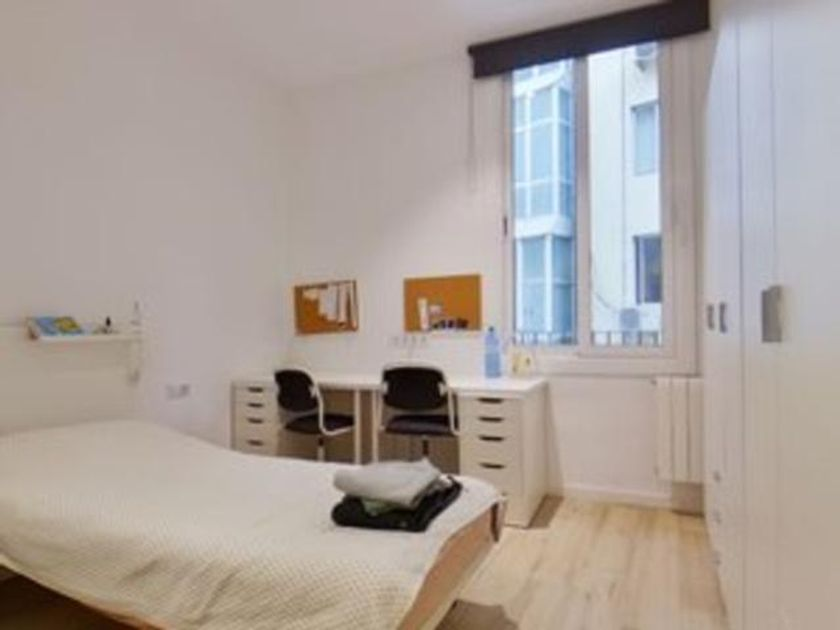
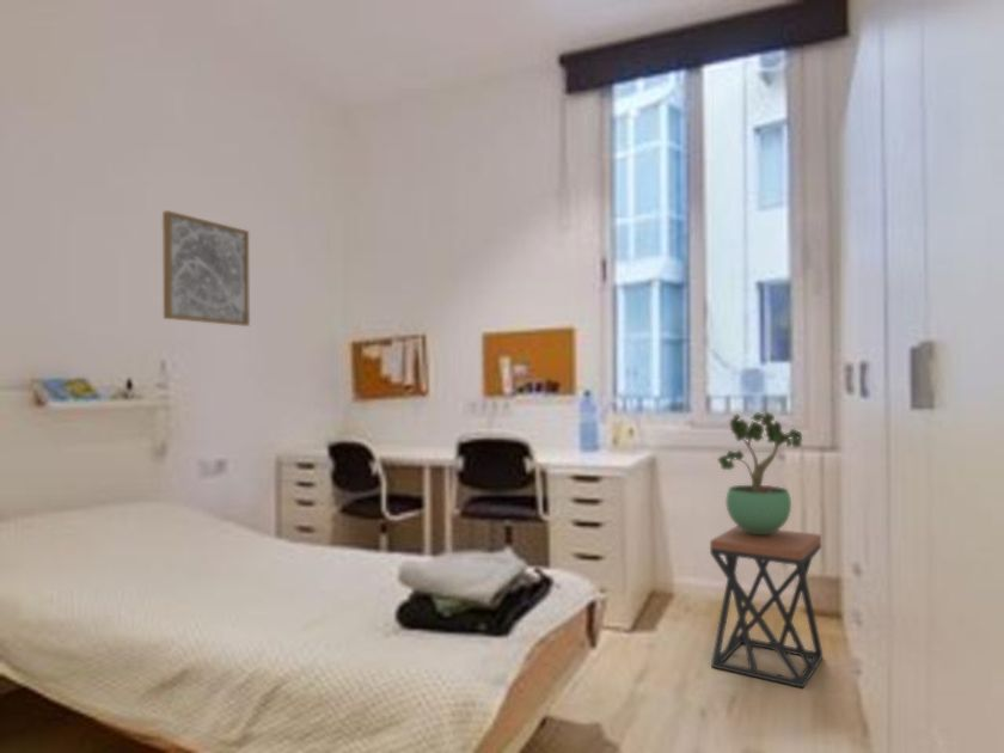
+ potted plant (761, 472)
+ wall art (208, 271)
+ stool (769, 599)
